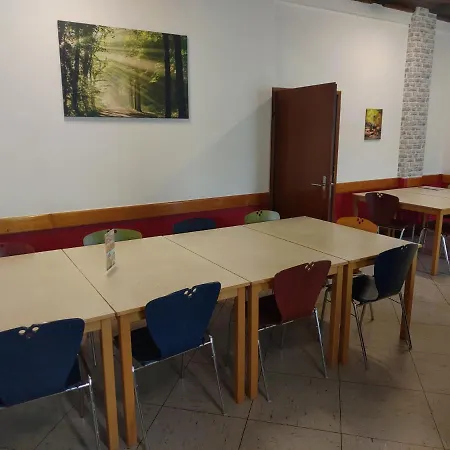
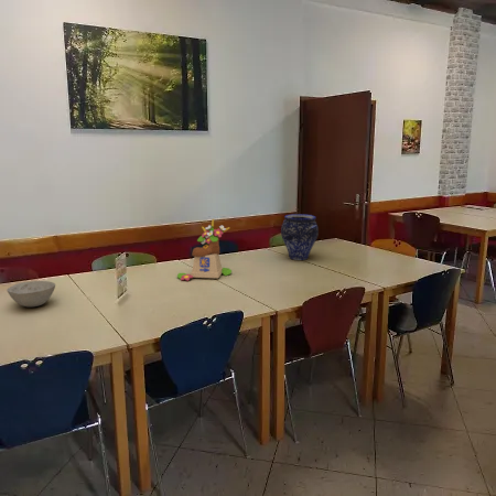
+ flower pot (205, 247)
+ vase (299, 237)
+ bowl (32, 295)
